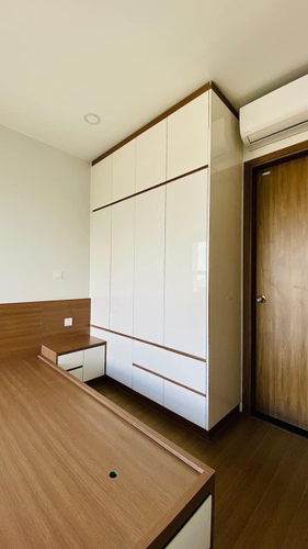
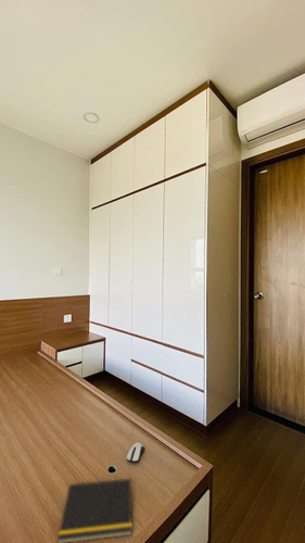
+ notepad (98, 507)
+ computer mouse (136, 450)
